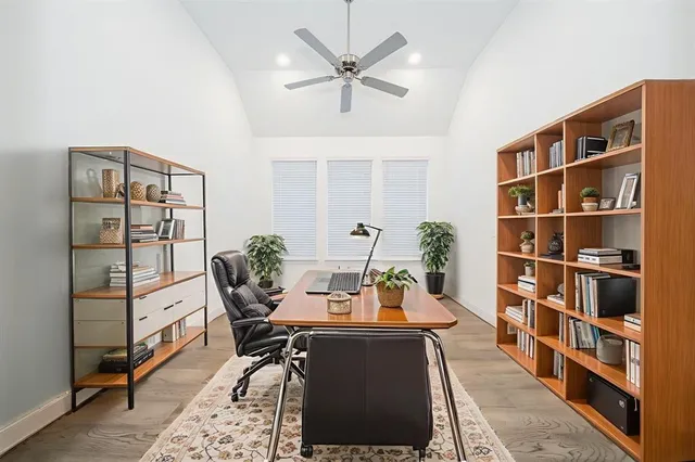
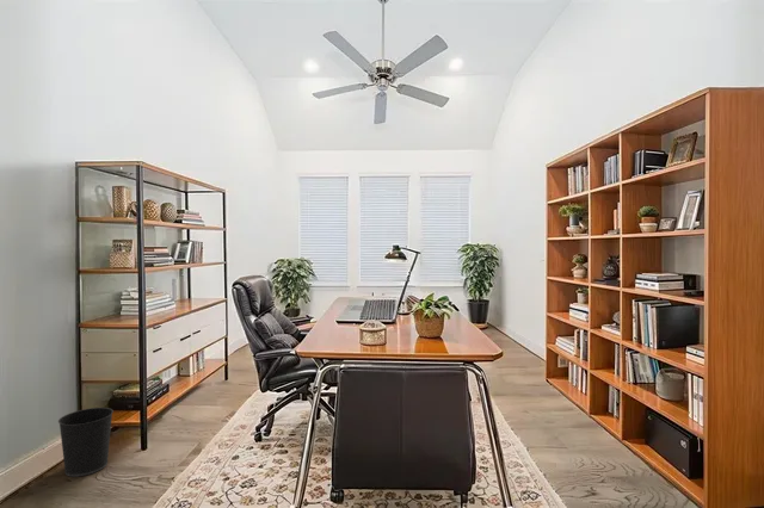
+ wastebasket (86, 441)
